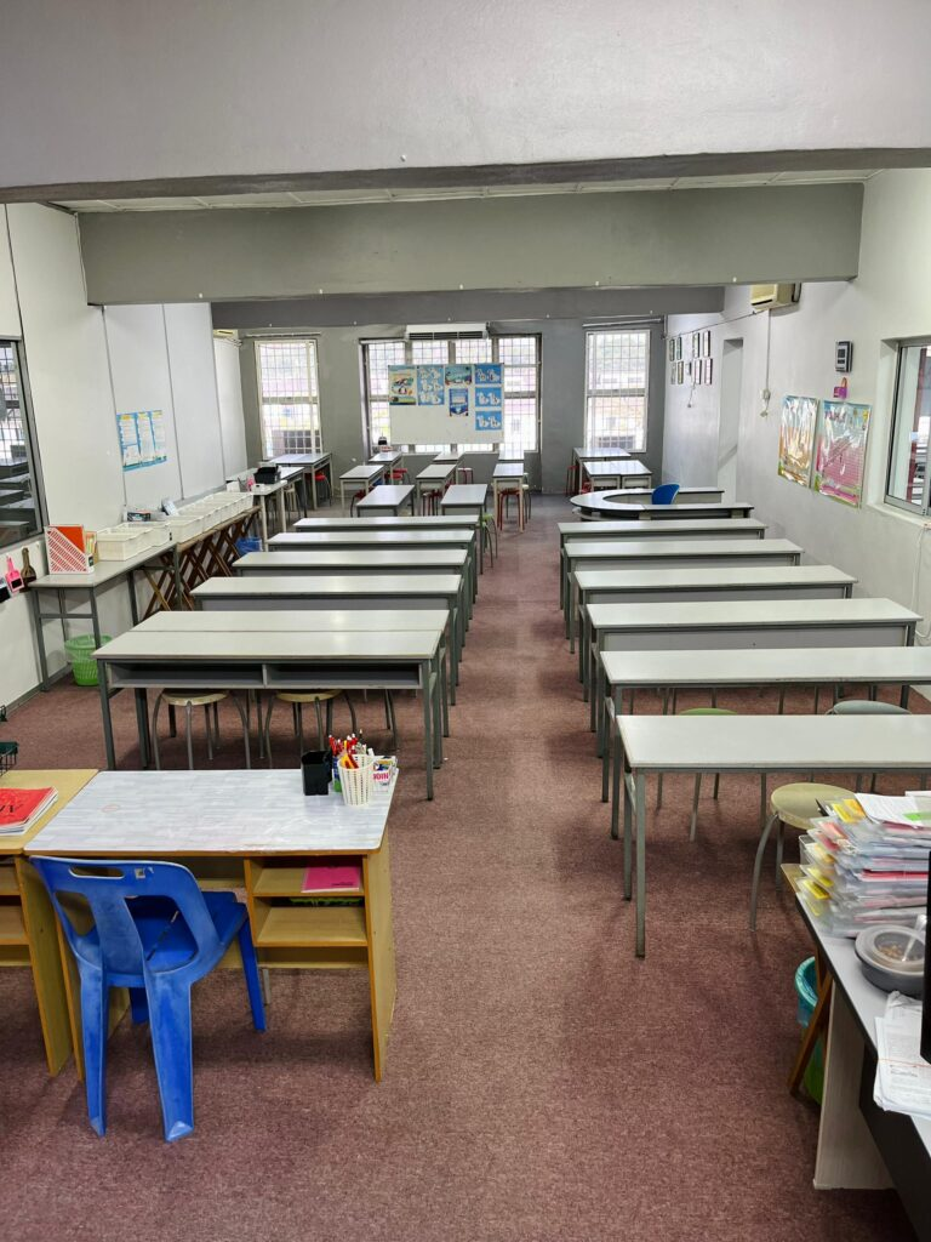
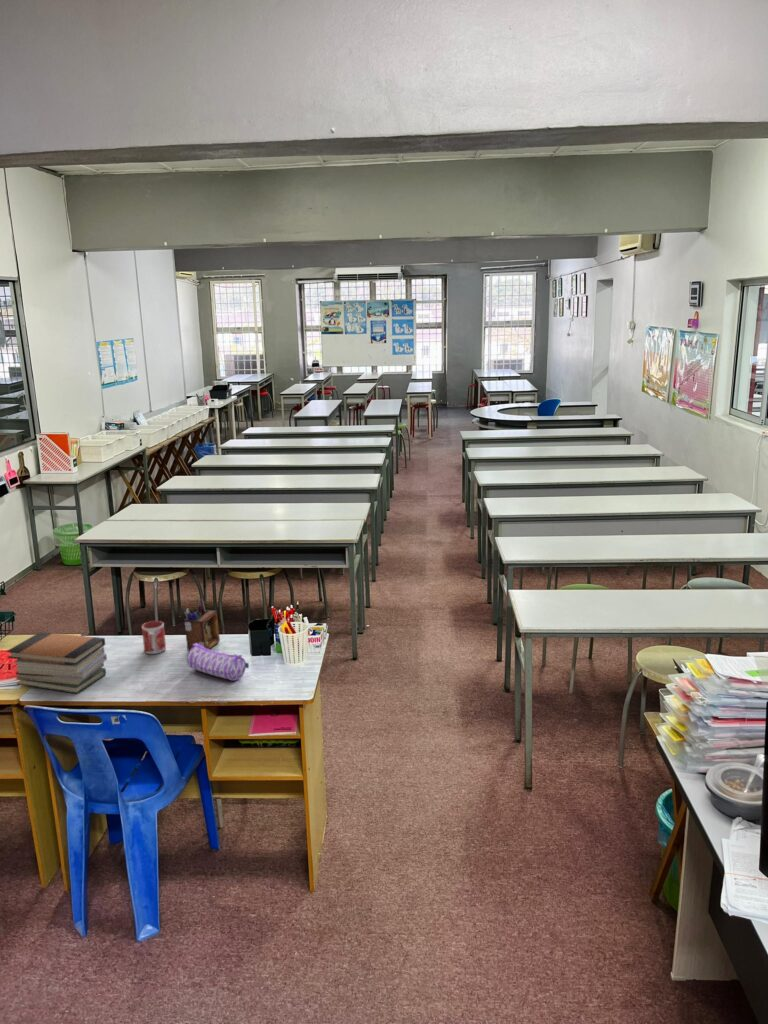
+ mug (152, 639)
+ desk organizer (201, 624)
+ book stack (60, 662)
+ pencil case (216, 662)
